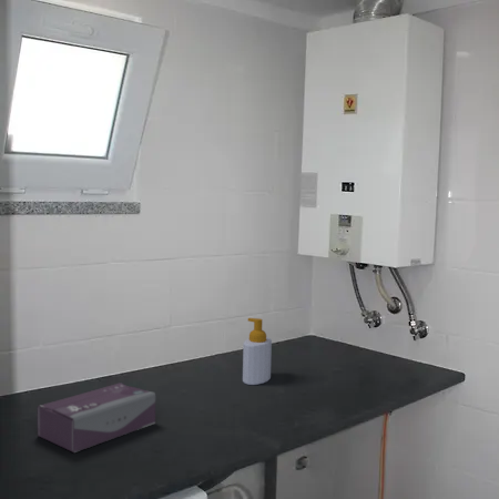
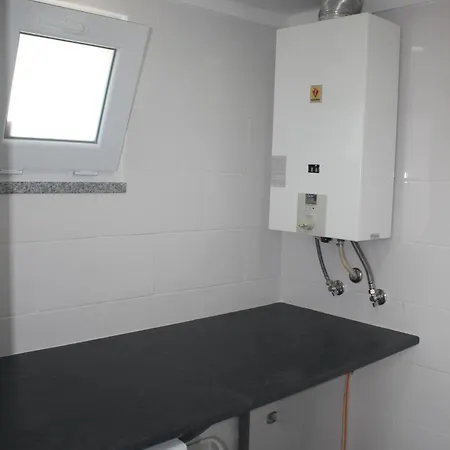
- tissue box (98, 414)
- soap bottle (257, 349)
